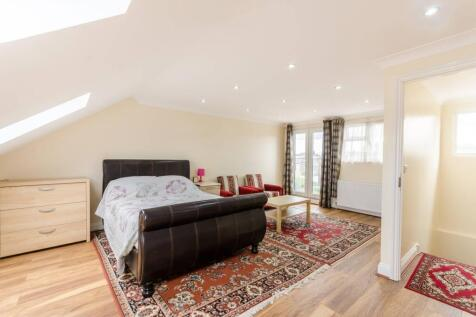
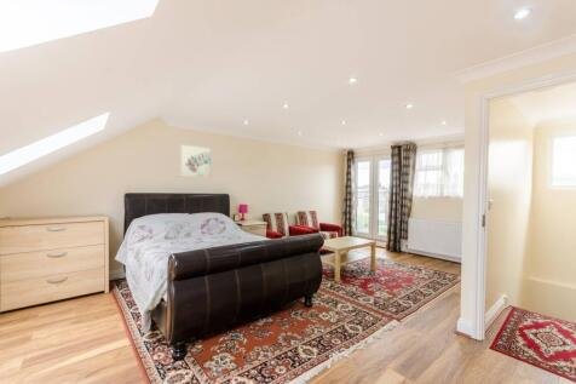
+ wall art (195, 161)
